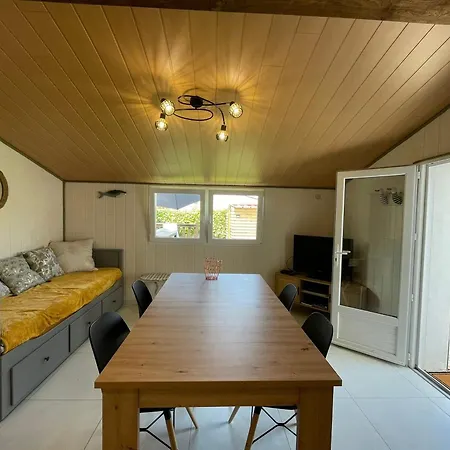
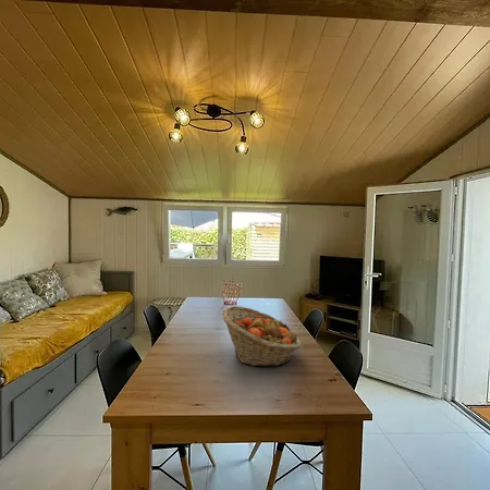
+ fruit basket (260, 332)
